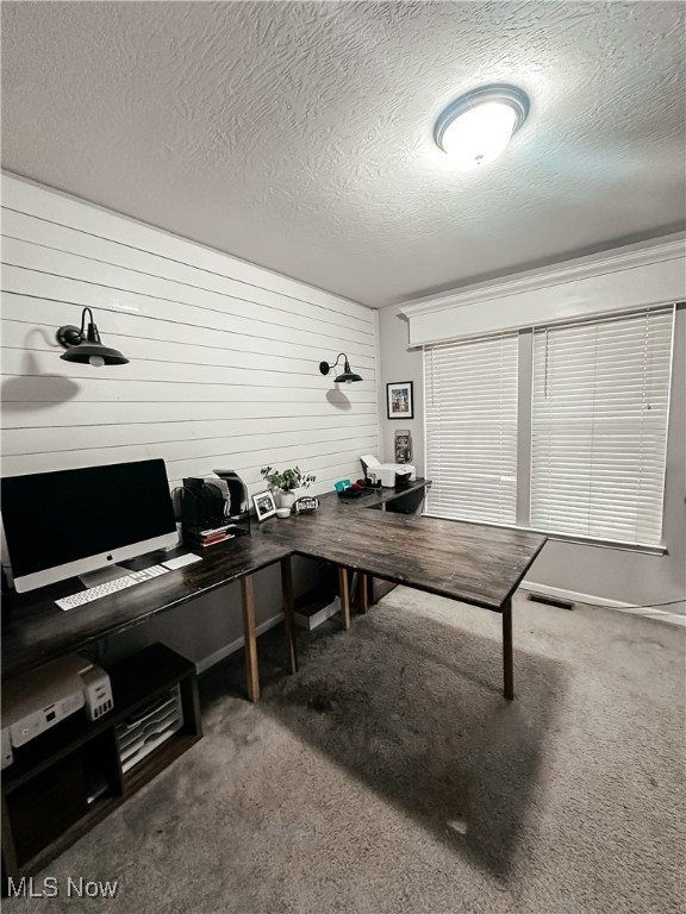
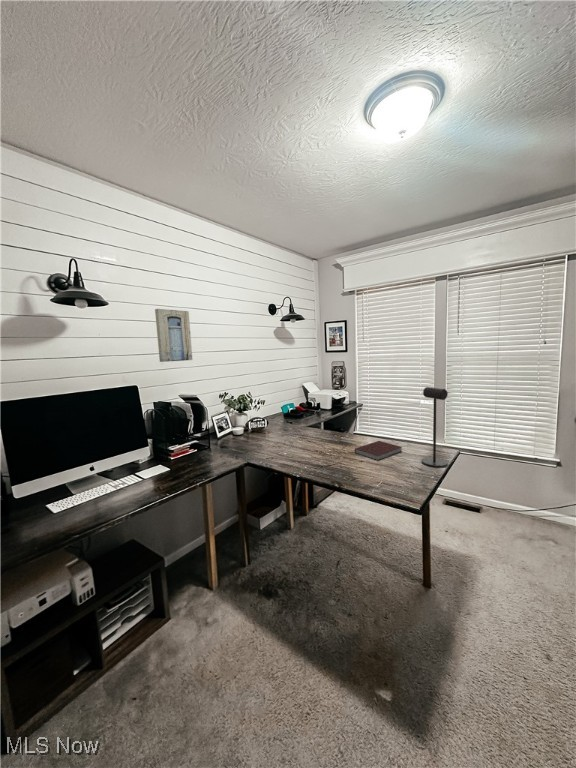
+ wall art (174, 335)
+ notebook (378, 449)
+ desk lamp (434, 426)
